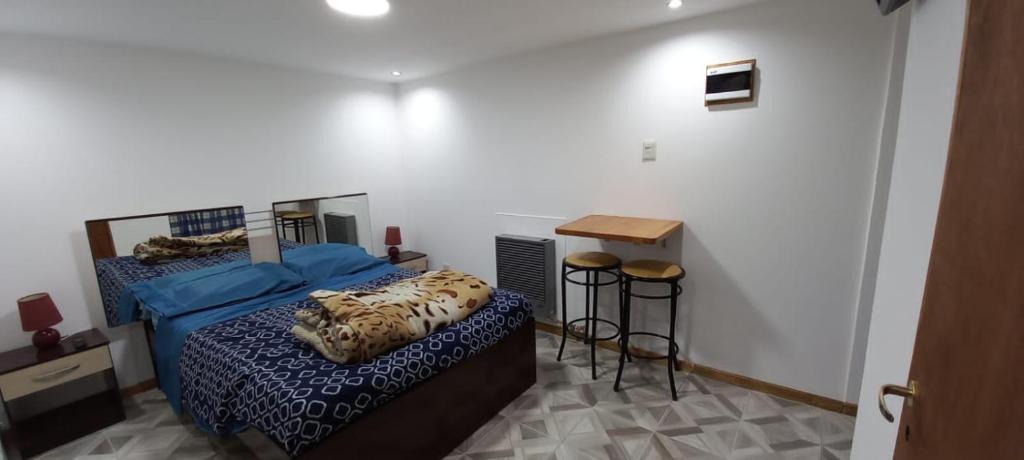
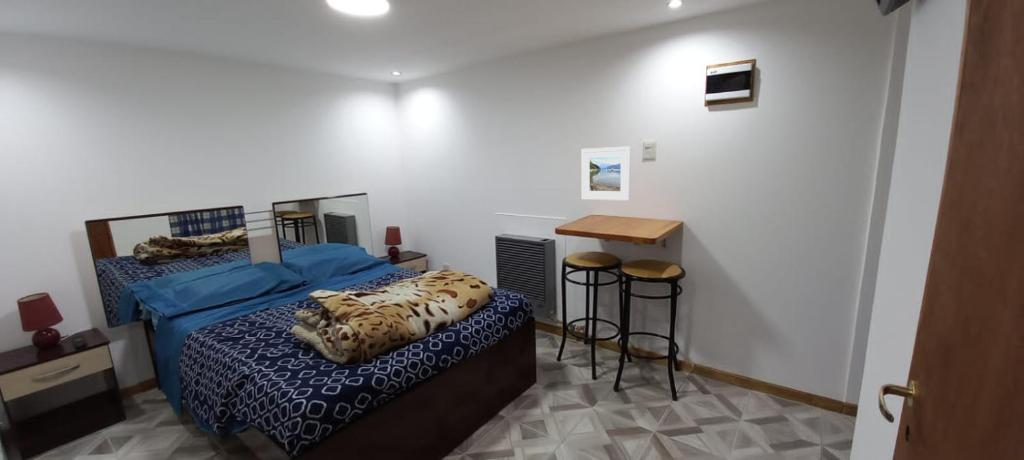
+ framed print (605, 174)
